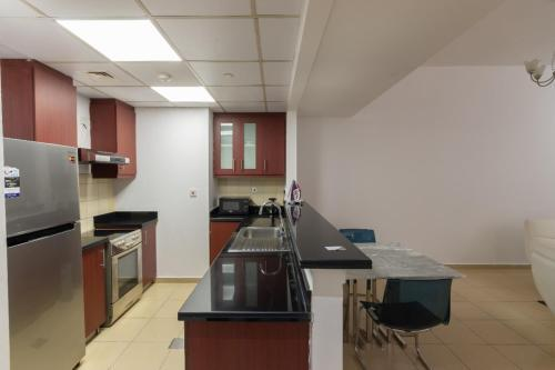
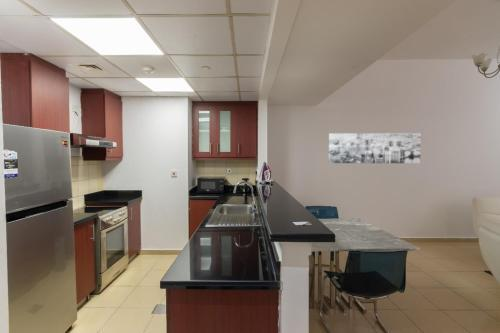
+ wall art (374, 148)
